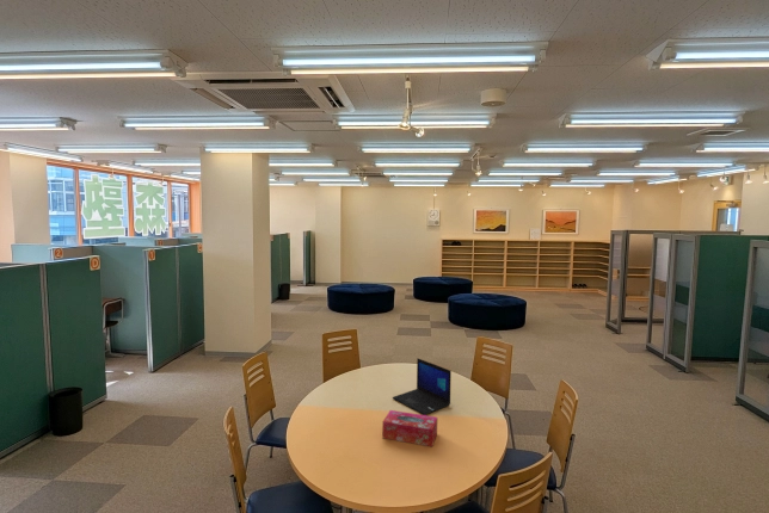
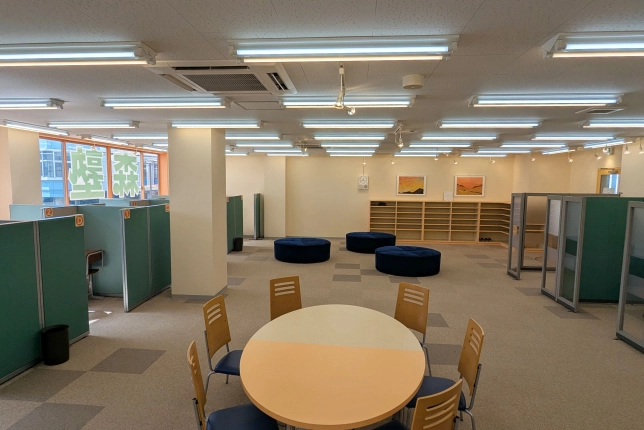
- tissue box (410, 427)
- laptop (420, 384)
